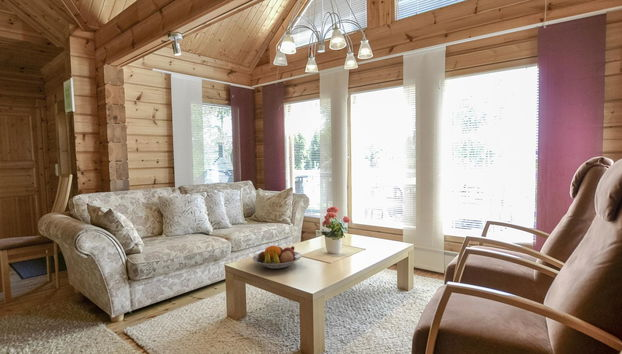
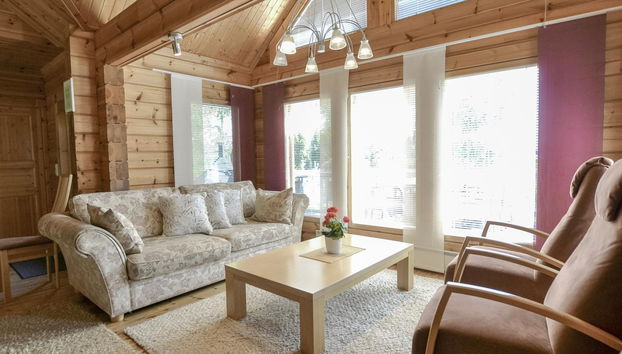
- fruit bowl (277, 254)
